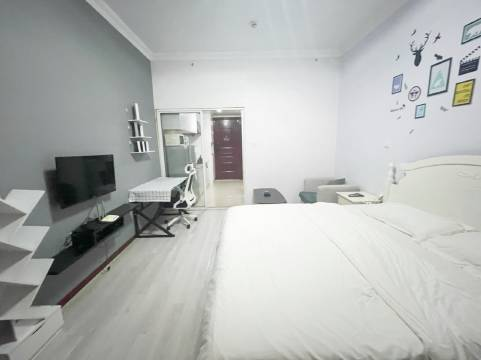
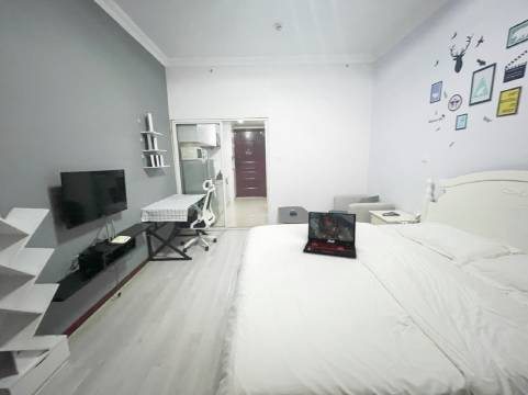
+ laptop (329, 233)
